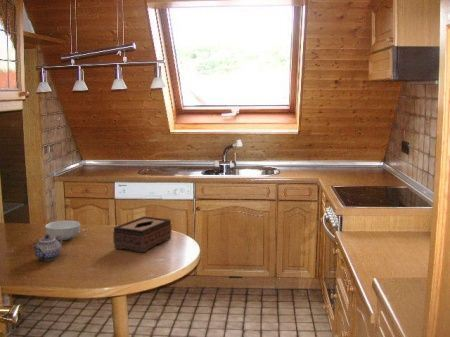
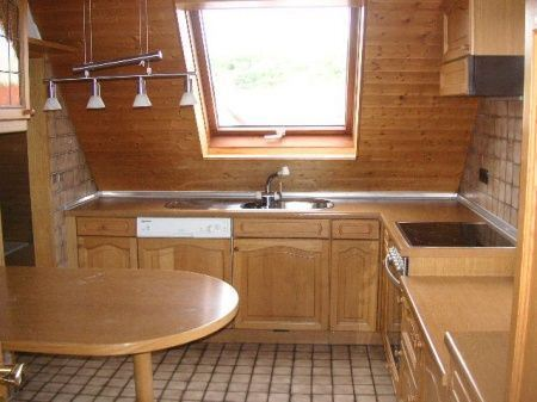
- teapot (47, 246)
- tissue box (143, 233)
- cereal bowl (63, 231)
